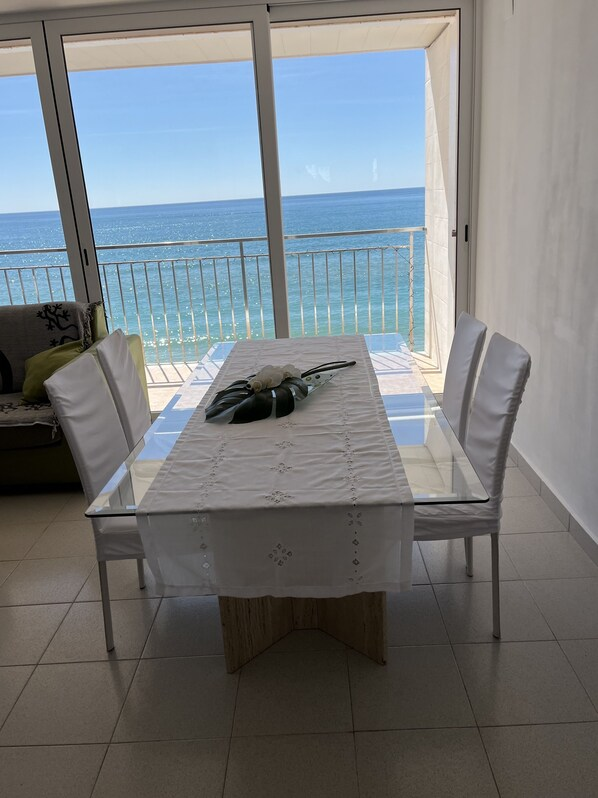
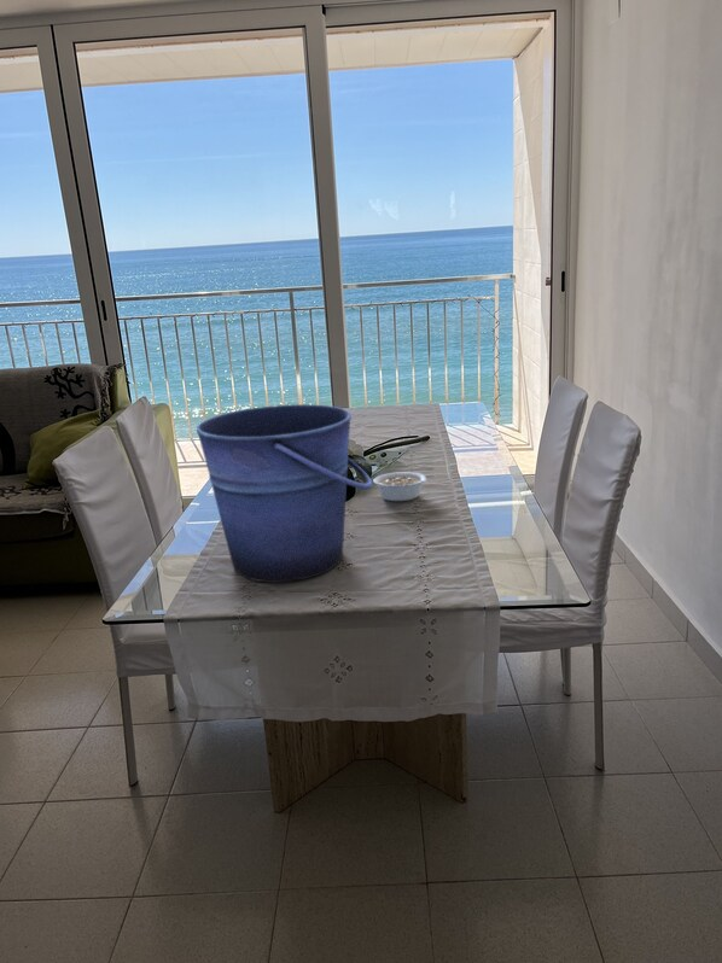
+ bucket (290, 490)
+ legume (402, 485)
